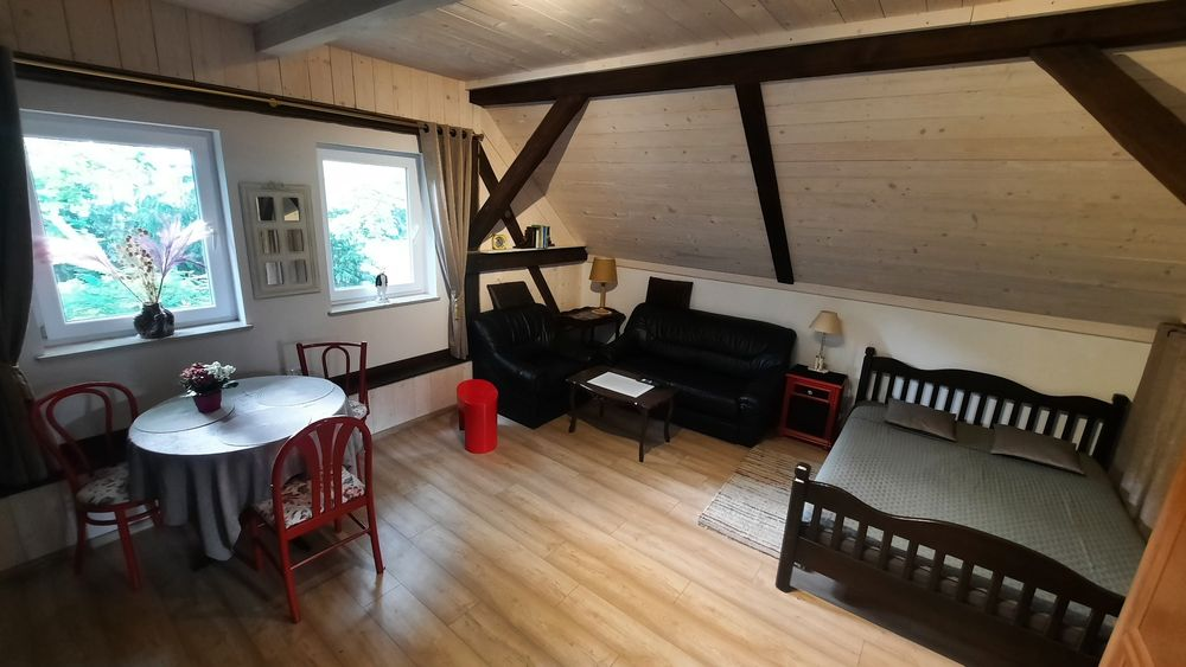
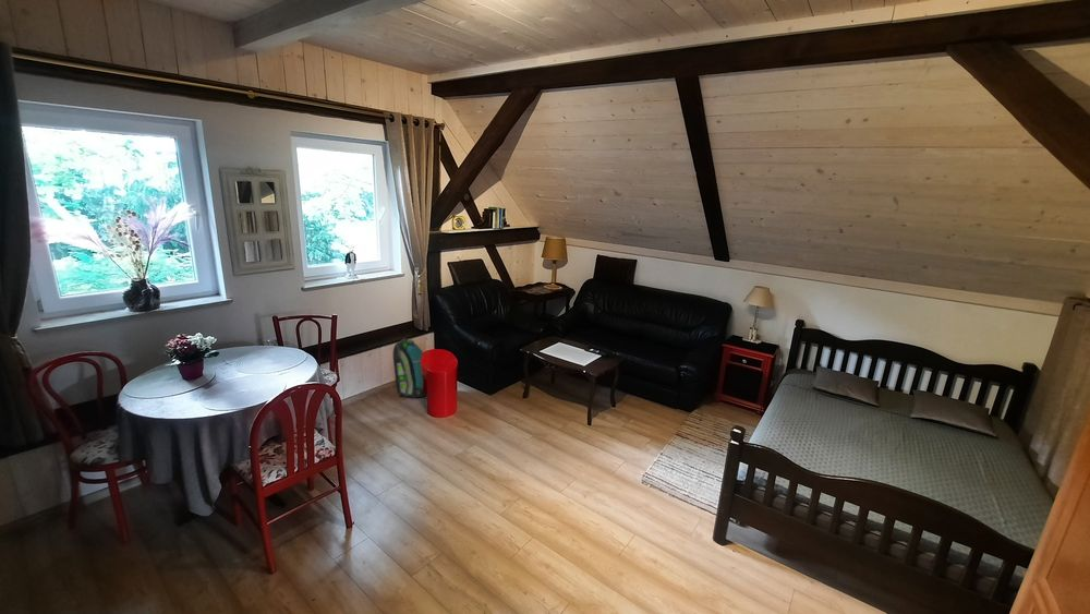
+ backpack (410, 366)
